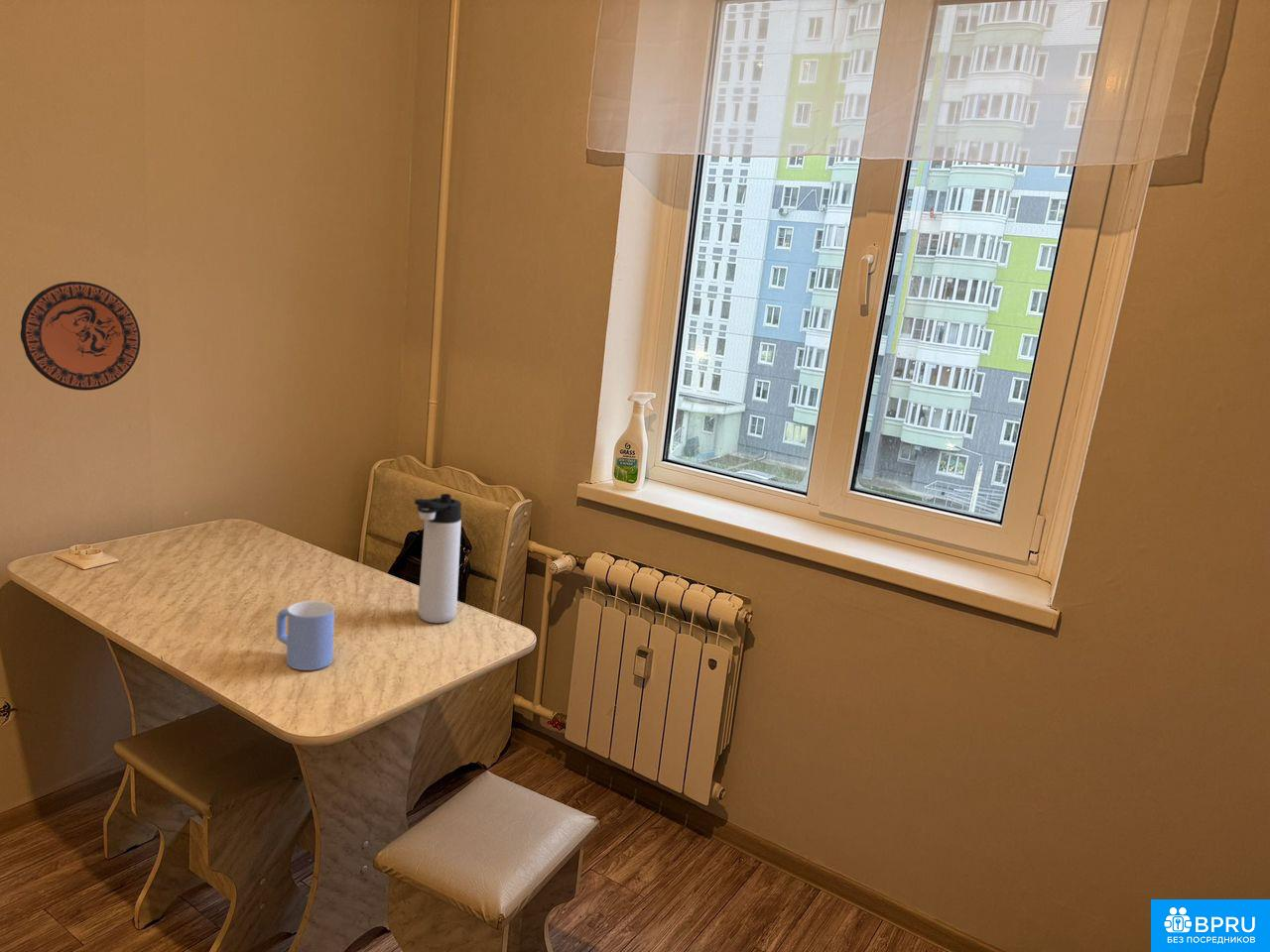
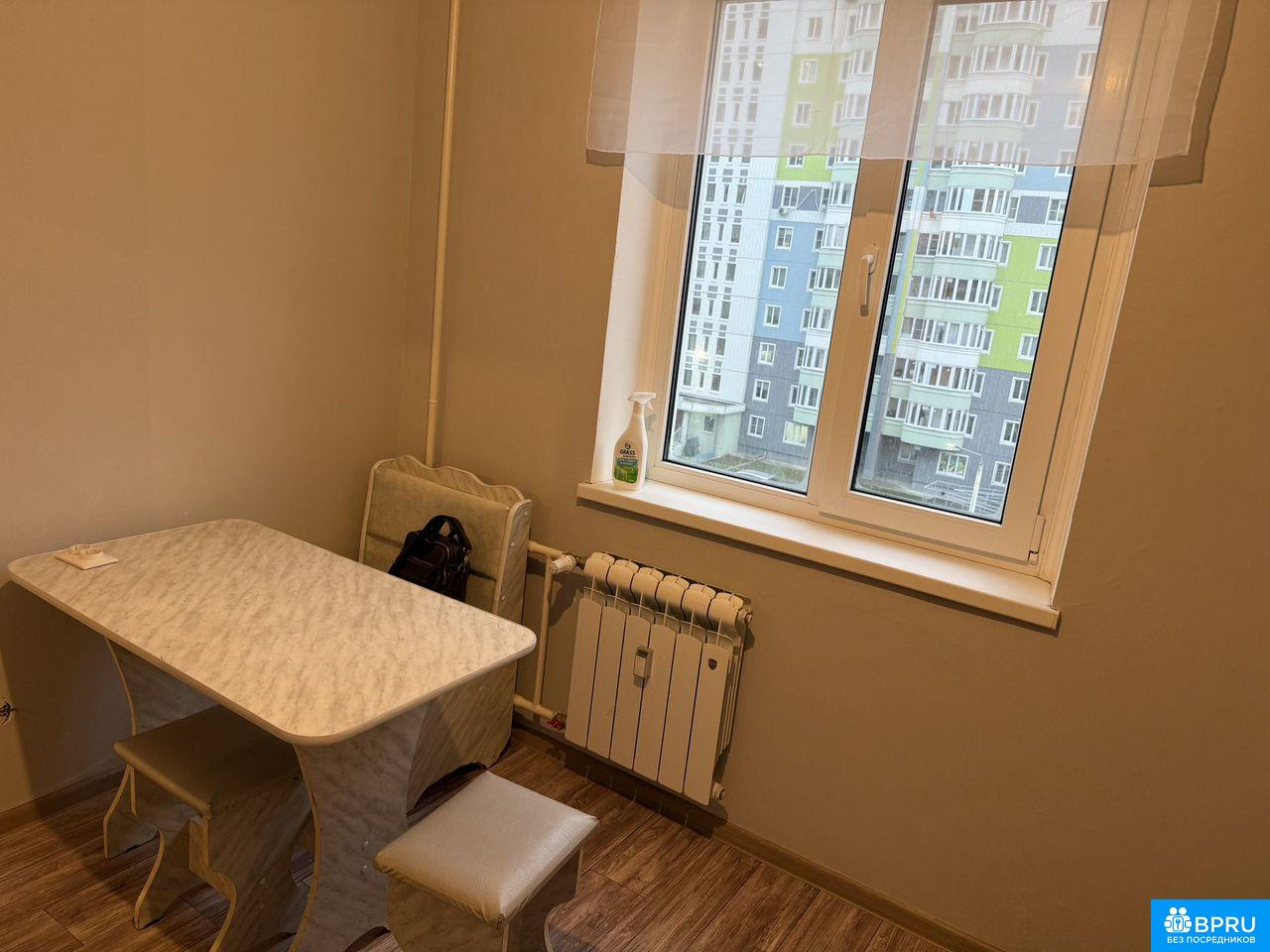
- thermos bottle (435, 558)
- mug (305, 631)
- decorative plate (82, 336)
